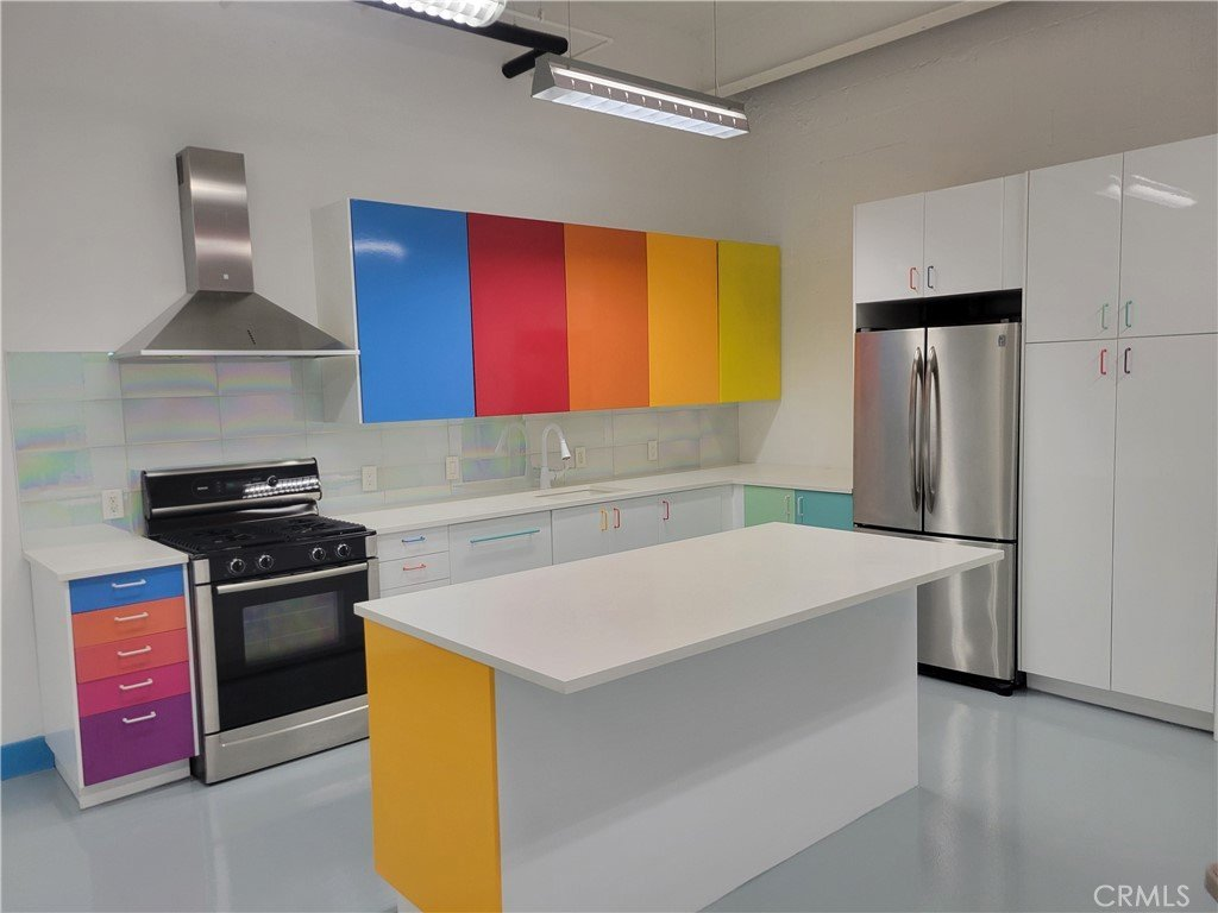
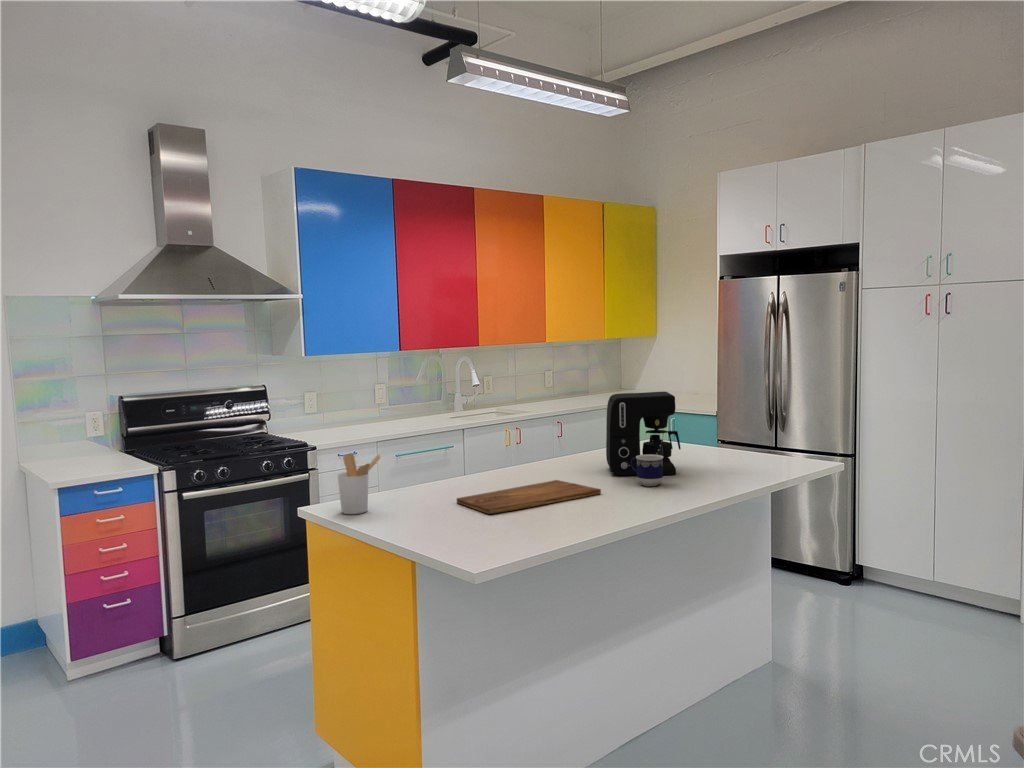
+ cutting board (528, 495)
+ cup (646, 470)
+ utensil holder (361, 482)
+ coffee maker (646, 432)
